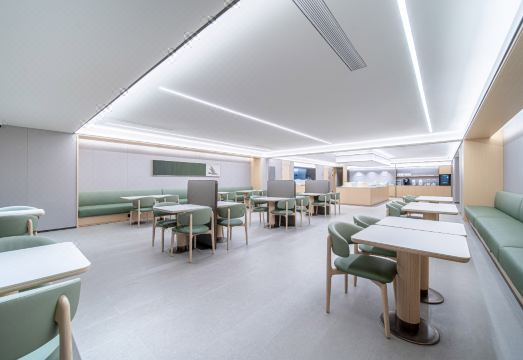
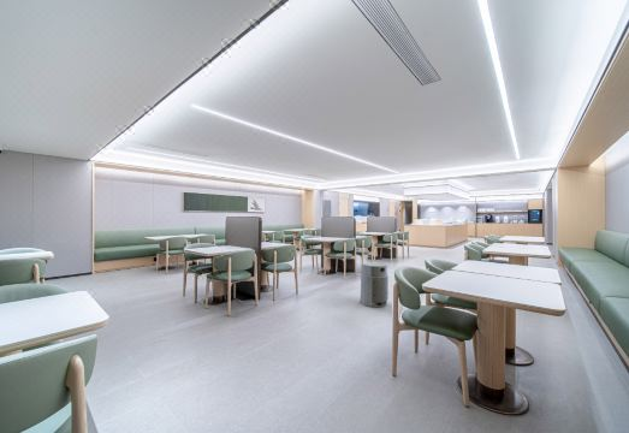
+ air purifier (374, 283)
